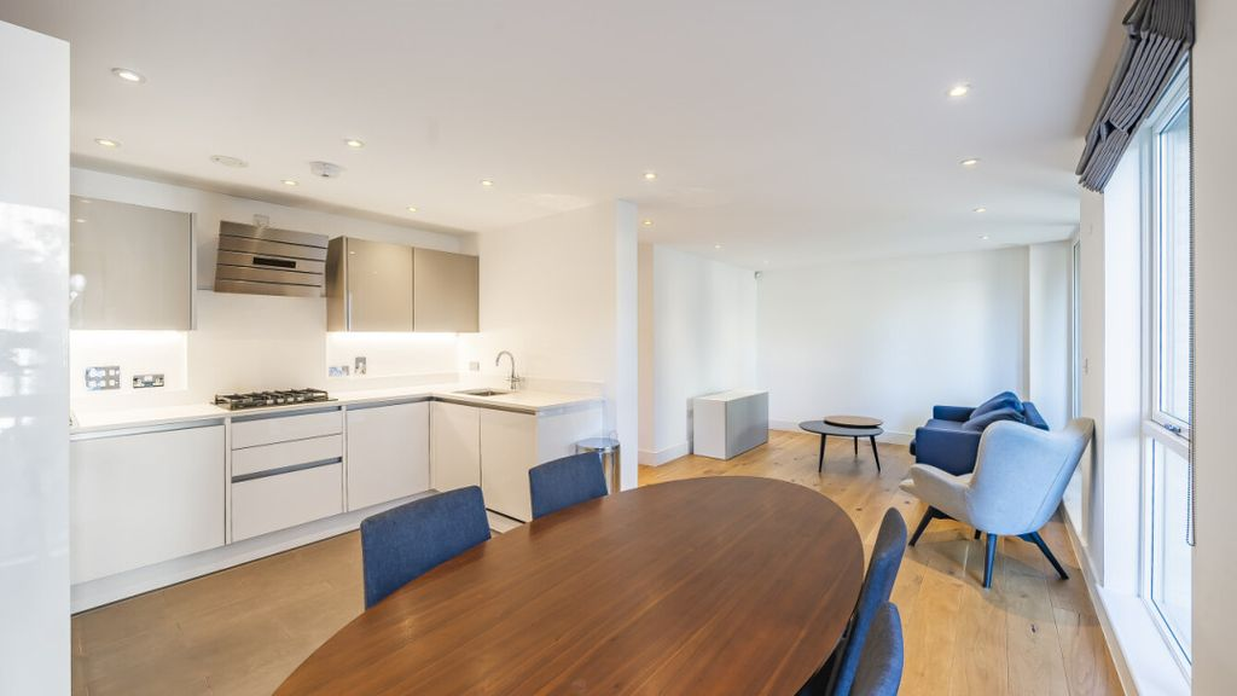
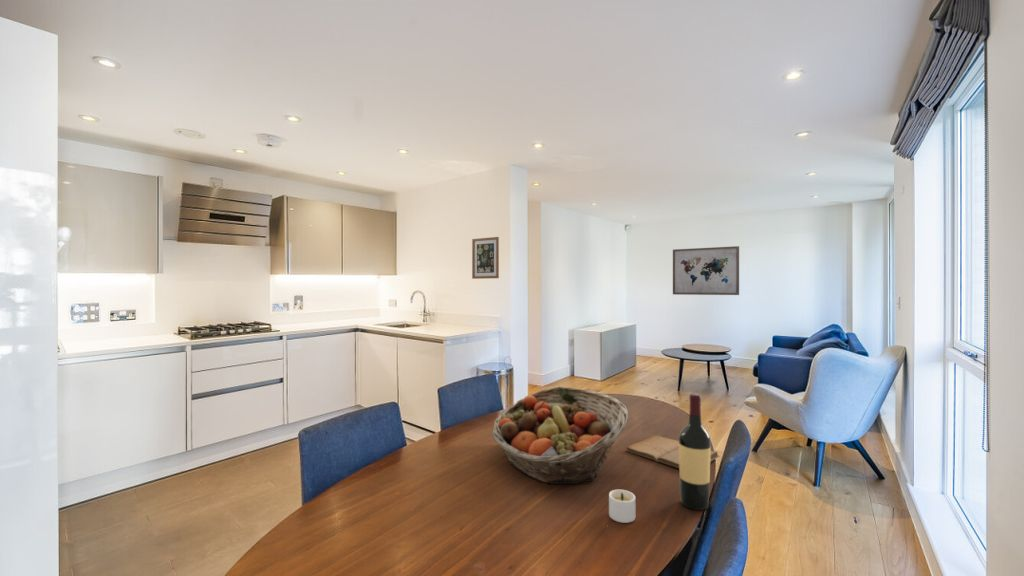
+ wine bottle (694, 449)
+ candle (618, 506)
+ wall art (704, 271)
+ book (671, 451)
+ wall art (485, 258)
+ fruit basket (557, 430)
